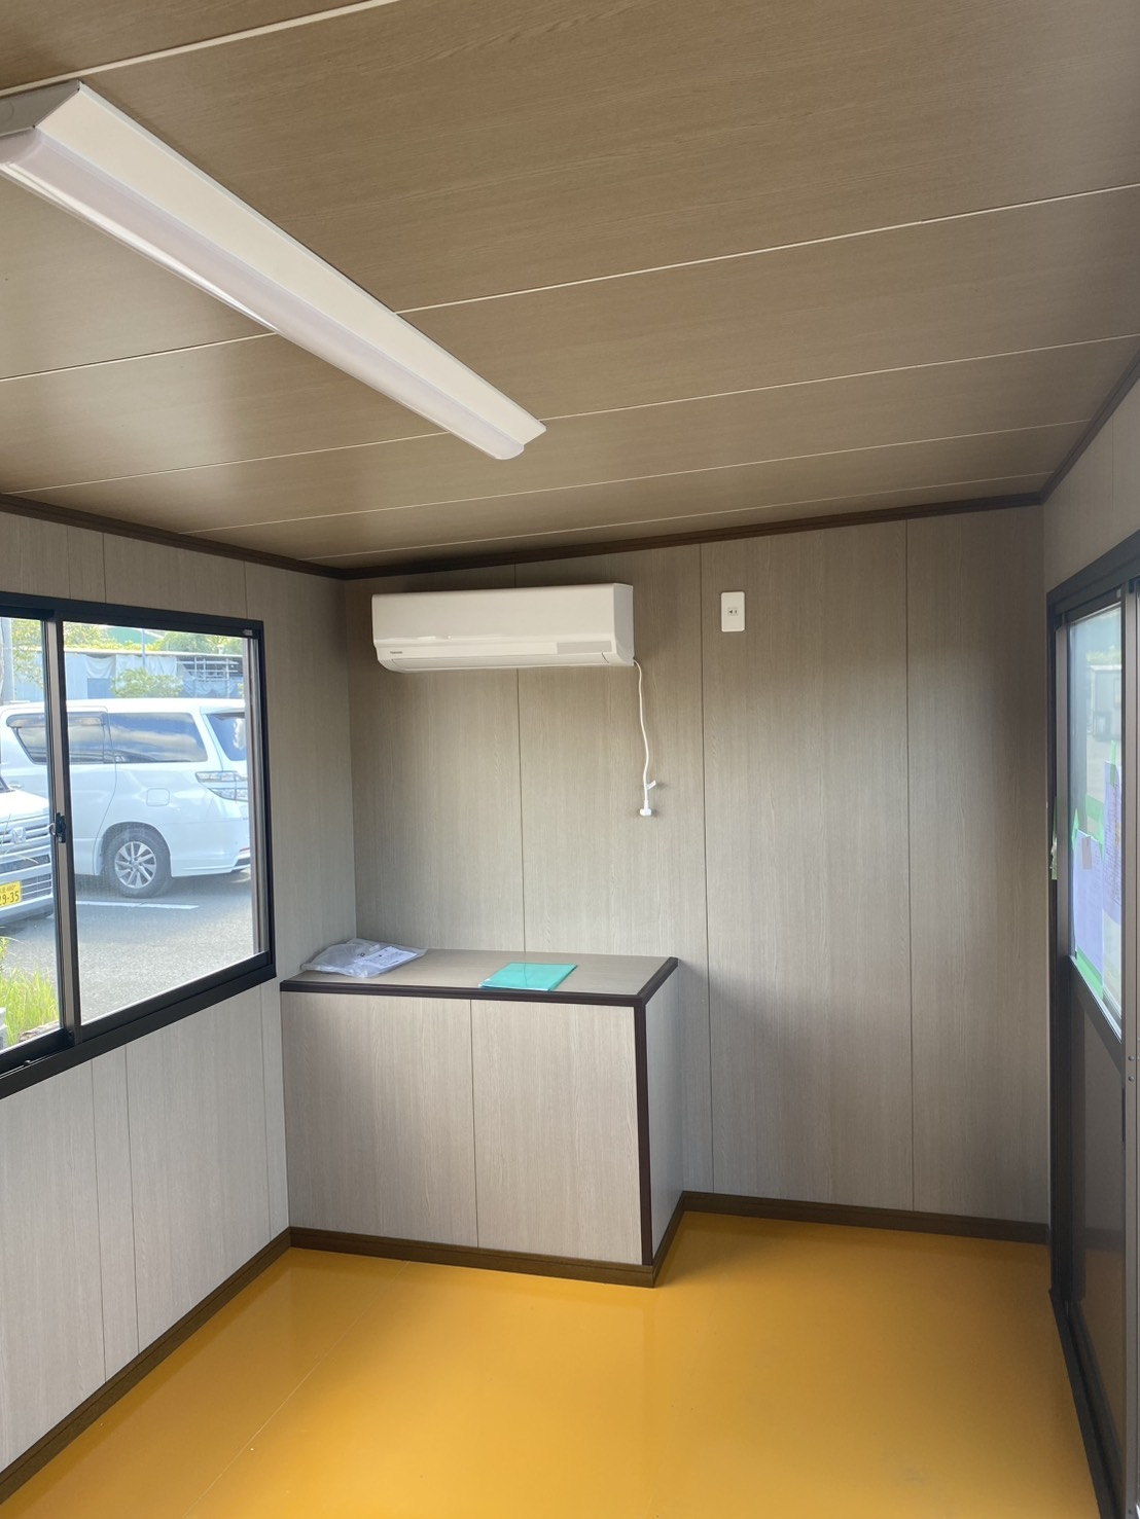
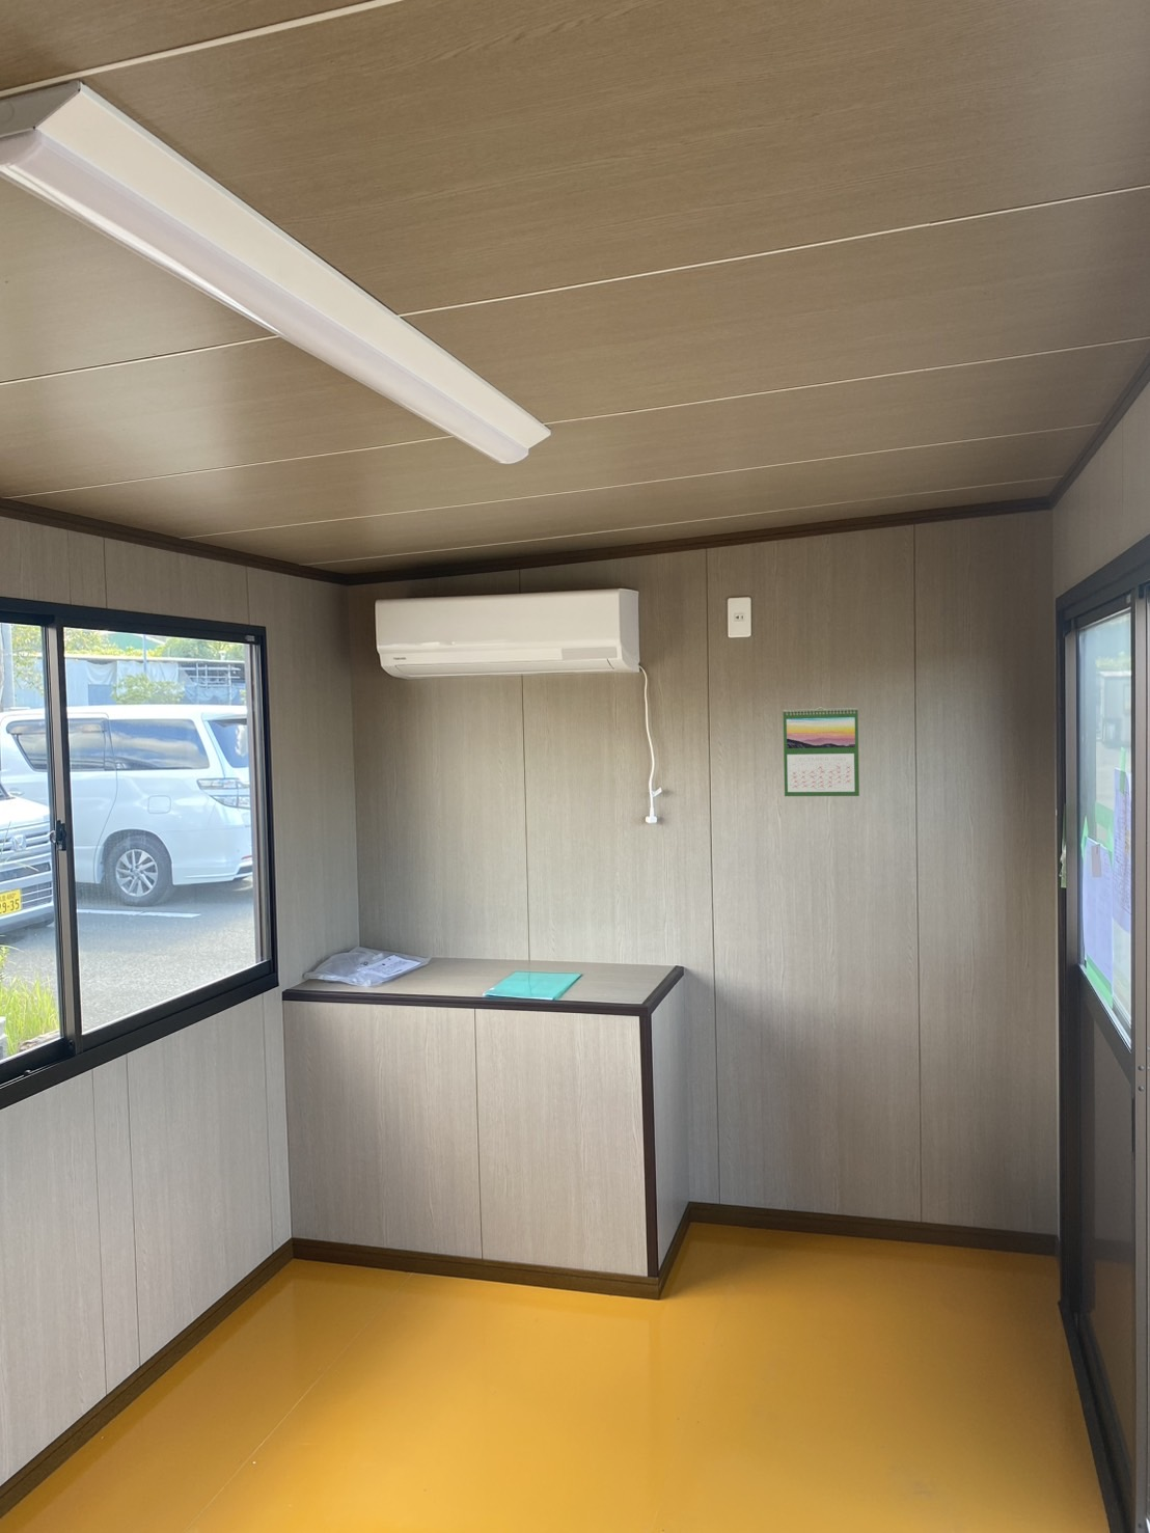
+ calendar (820, 751)
